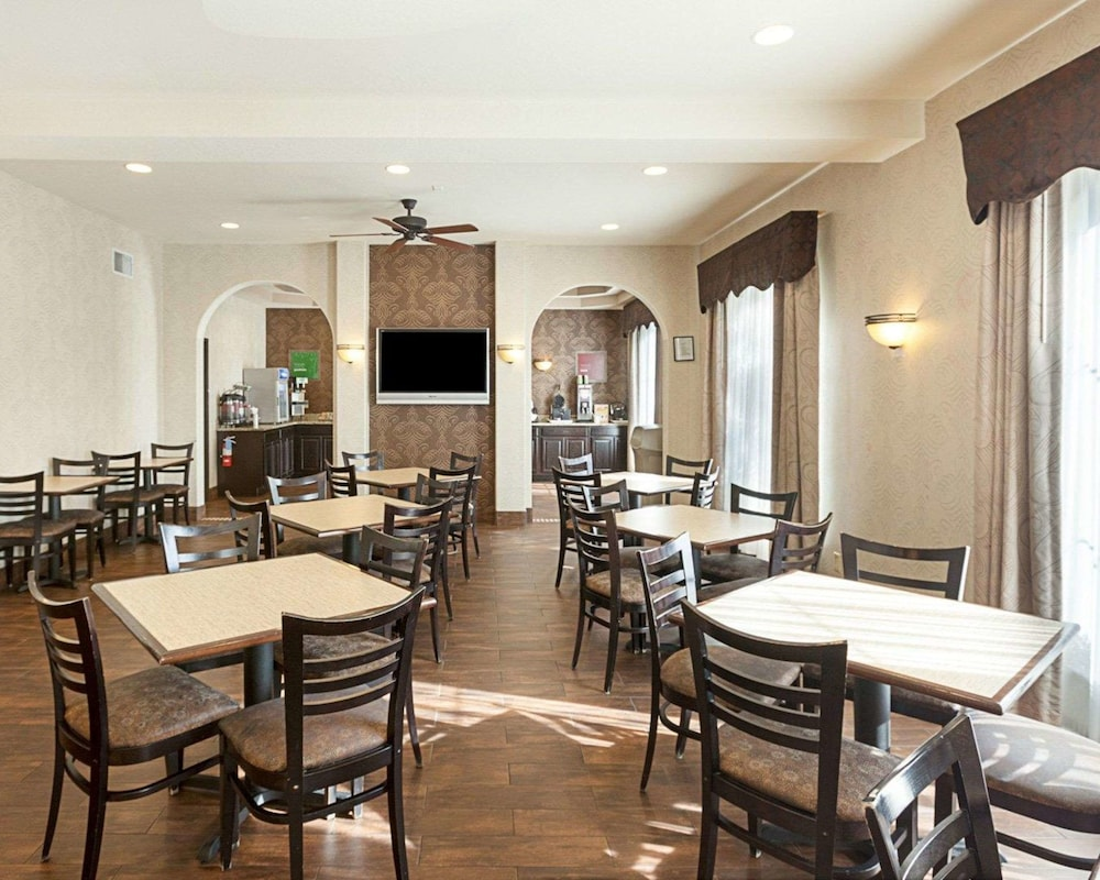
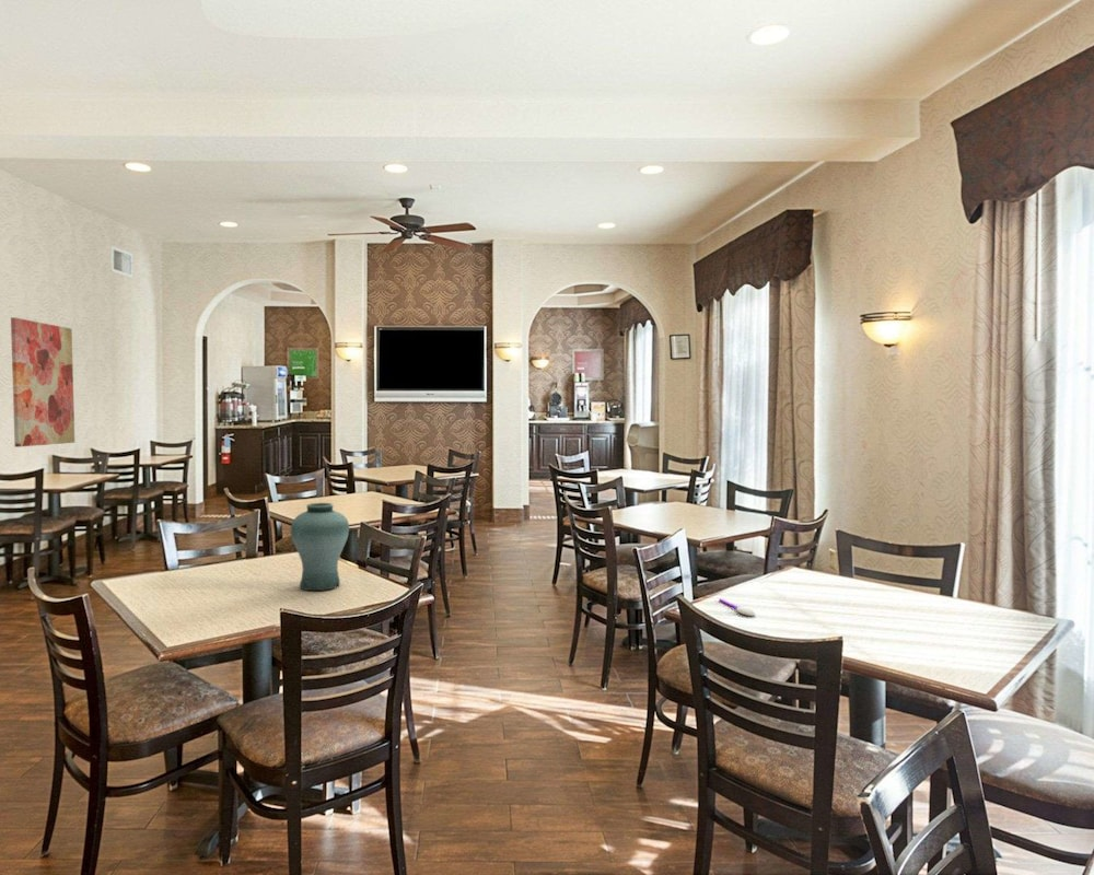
+ vase (319, 545)
+ spoon (735, 606)
+ wall art (45, 384)
